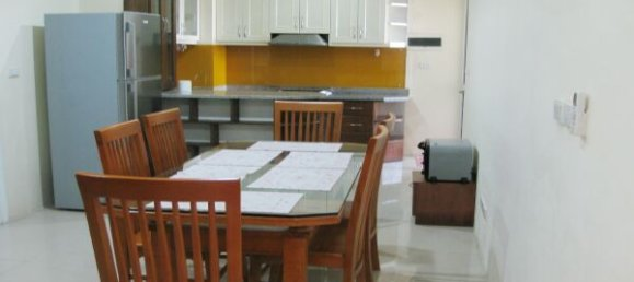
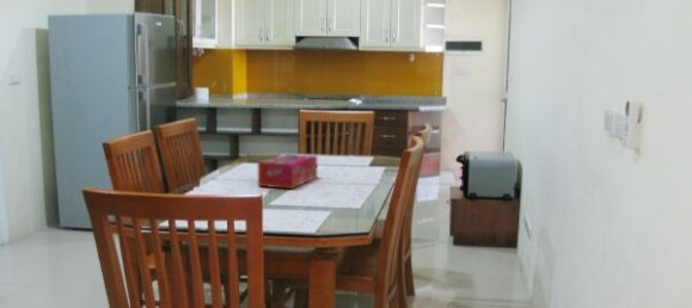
+ tissue box (288, 170)
